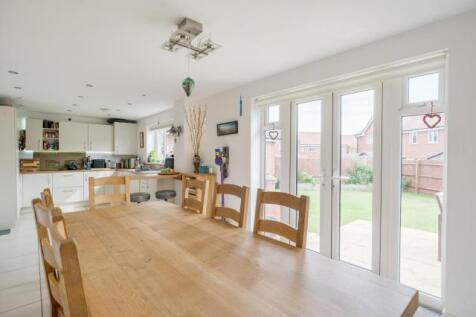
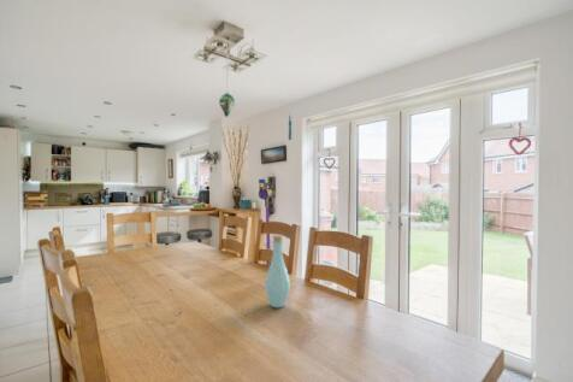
+ bottle (277, 270)
